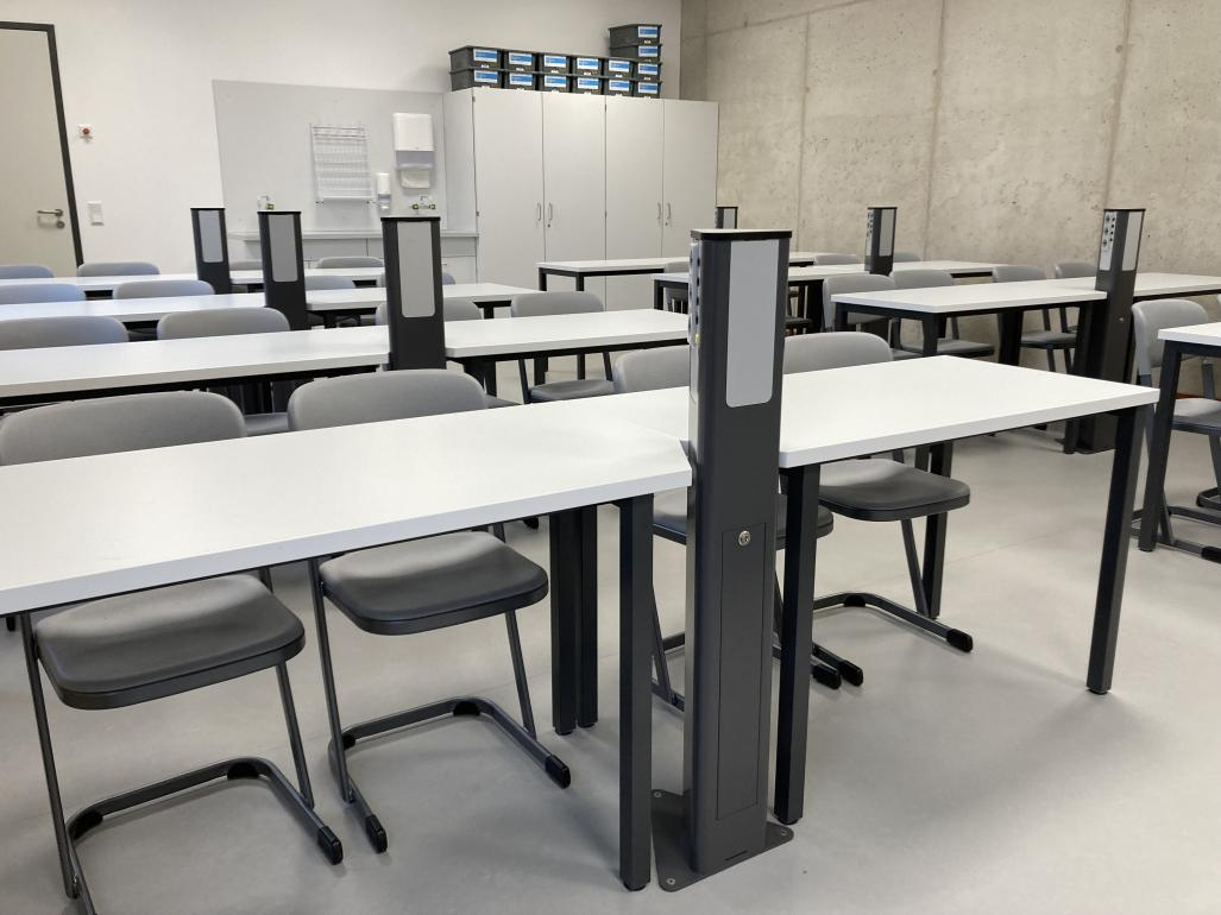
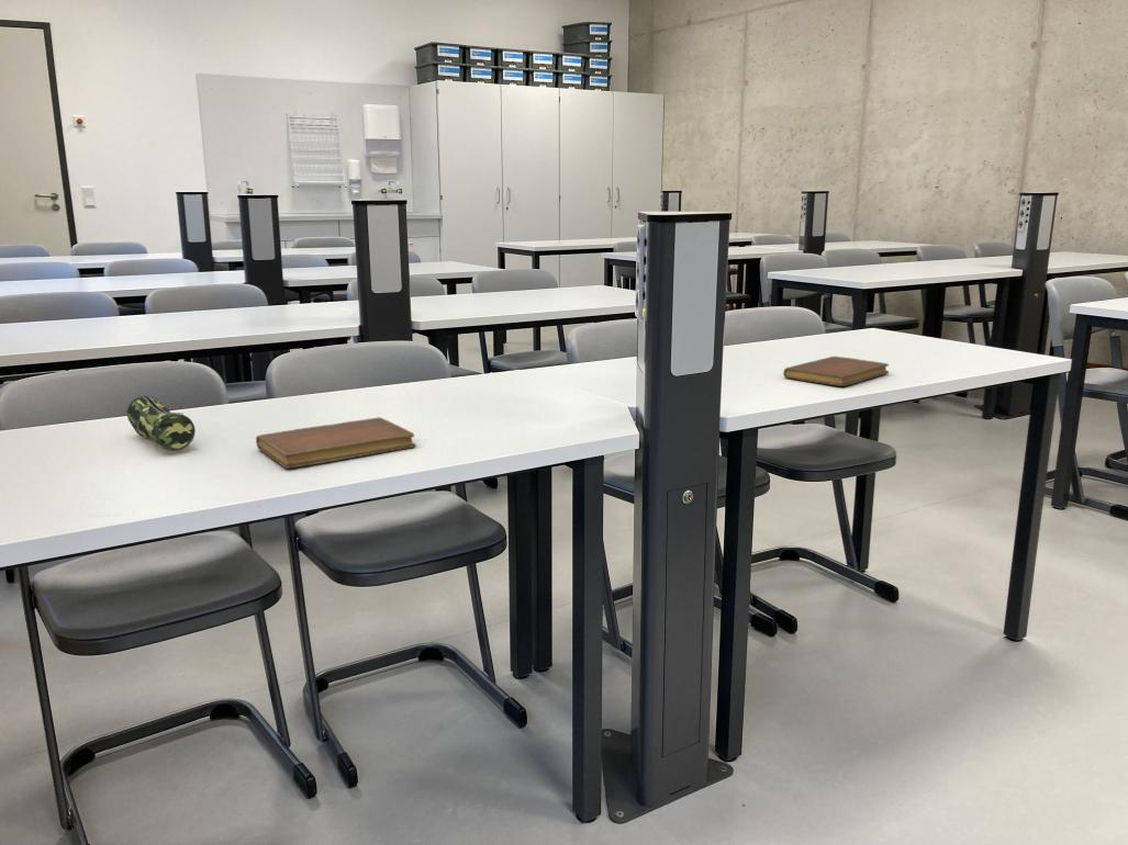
+ pencil case (160, 424)
+ notebook (335, 440)
+ notebook (836, 370)
